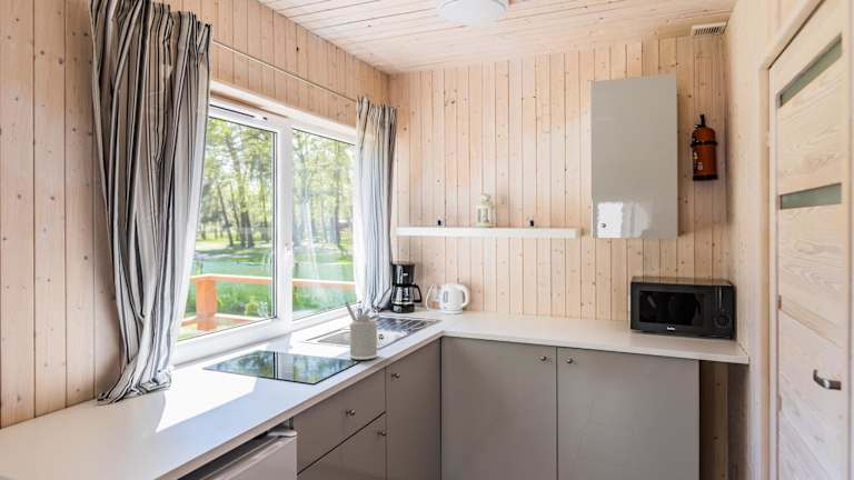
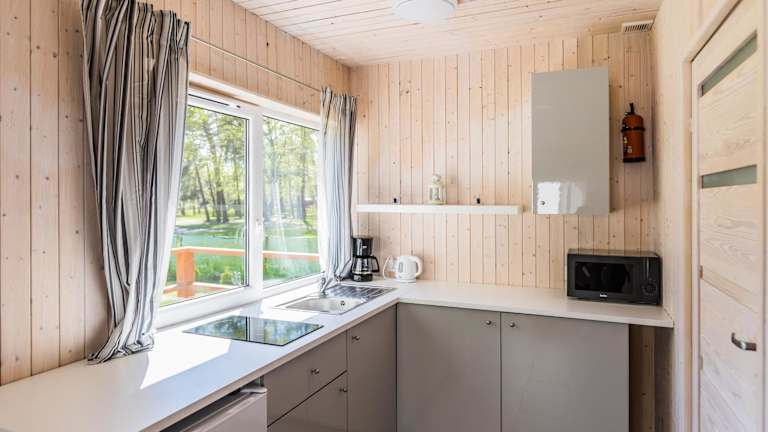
- soap dispenser (359, 329)
